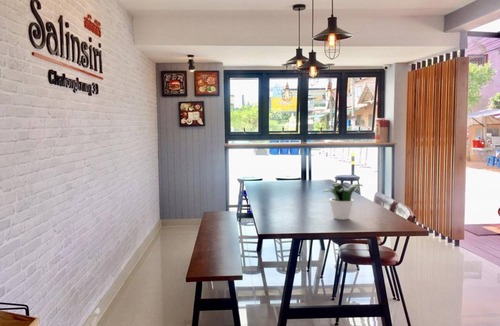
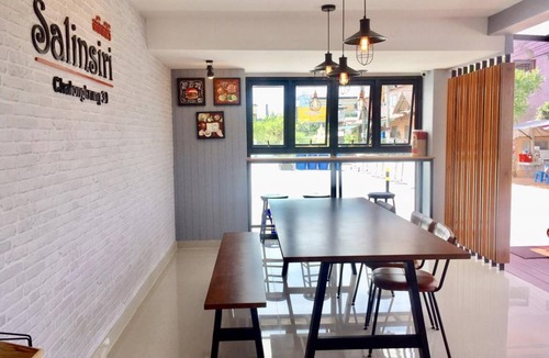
- potted plant (343, 200)
